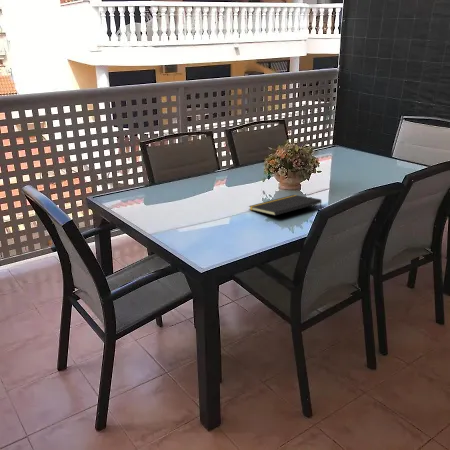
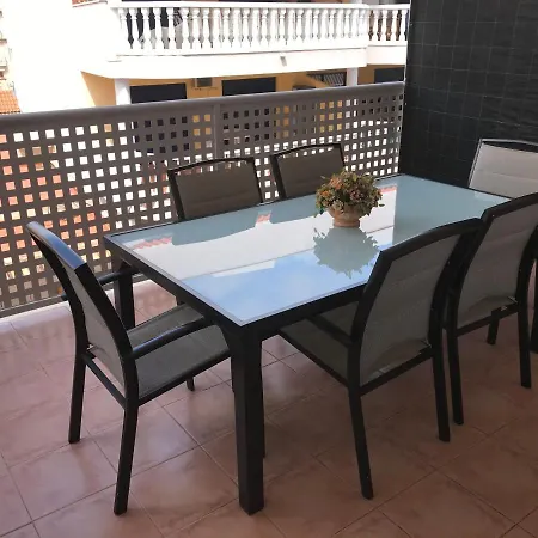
- notepad (284, 204)
